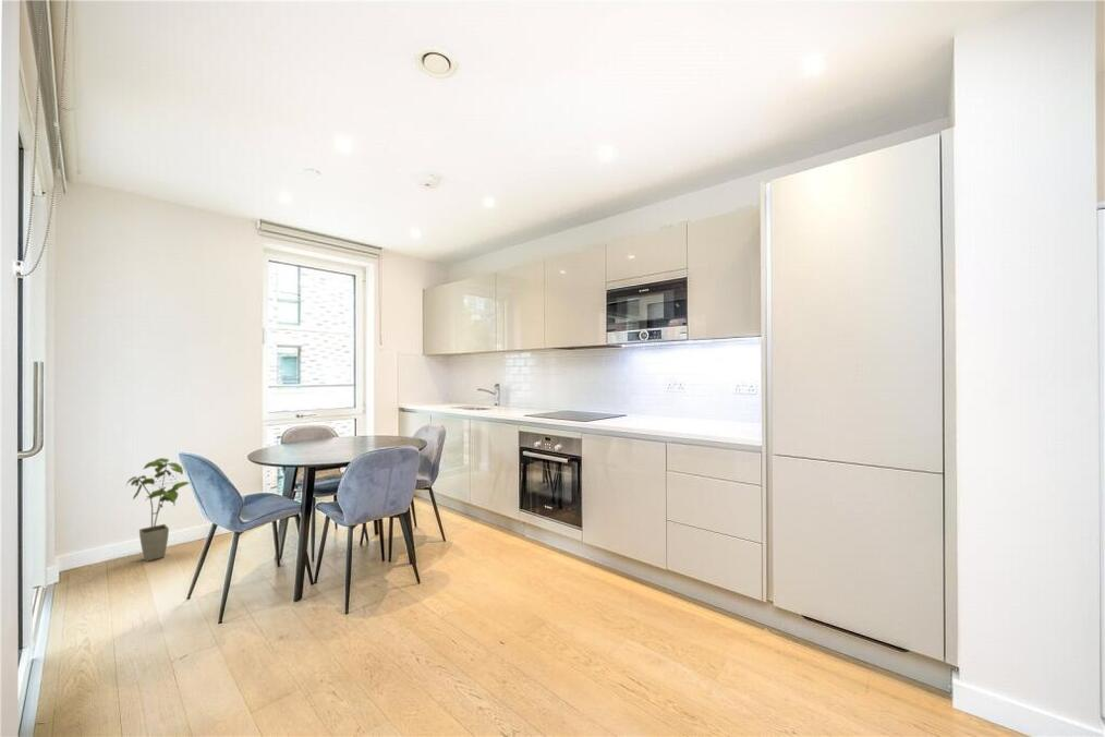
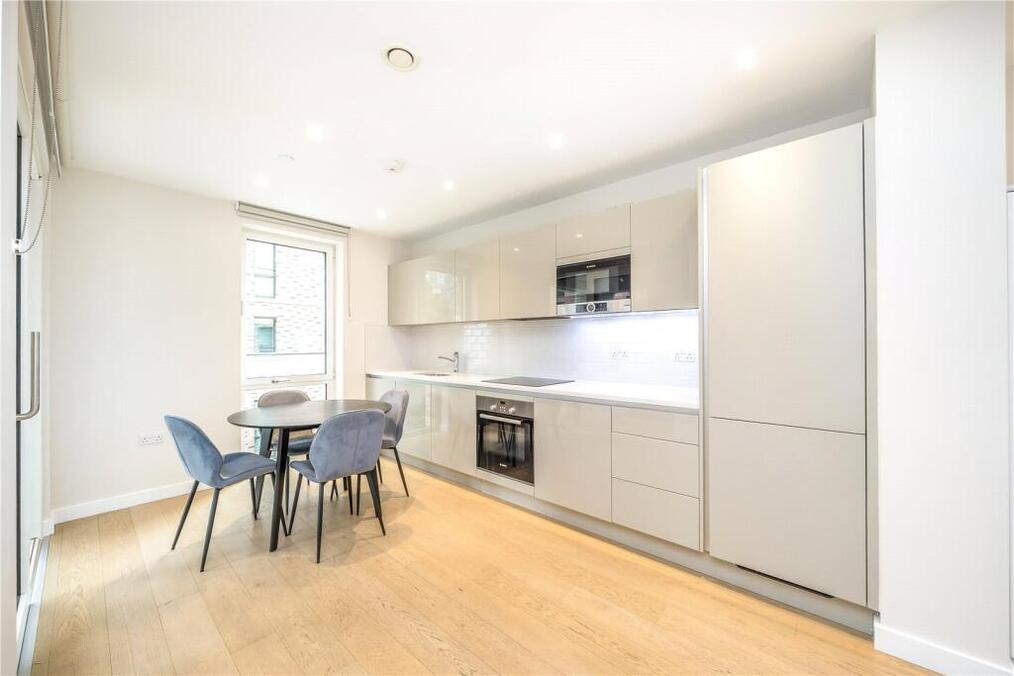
- house plant (161, 507)
